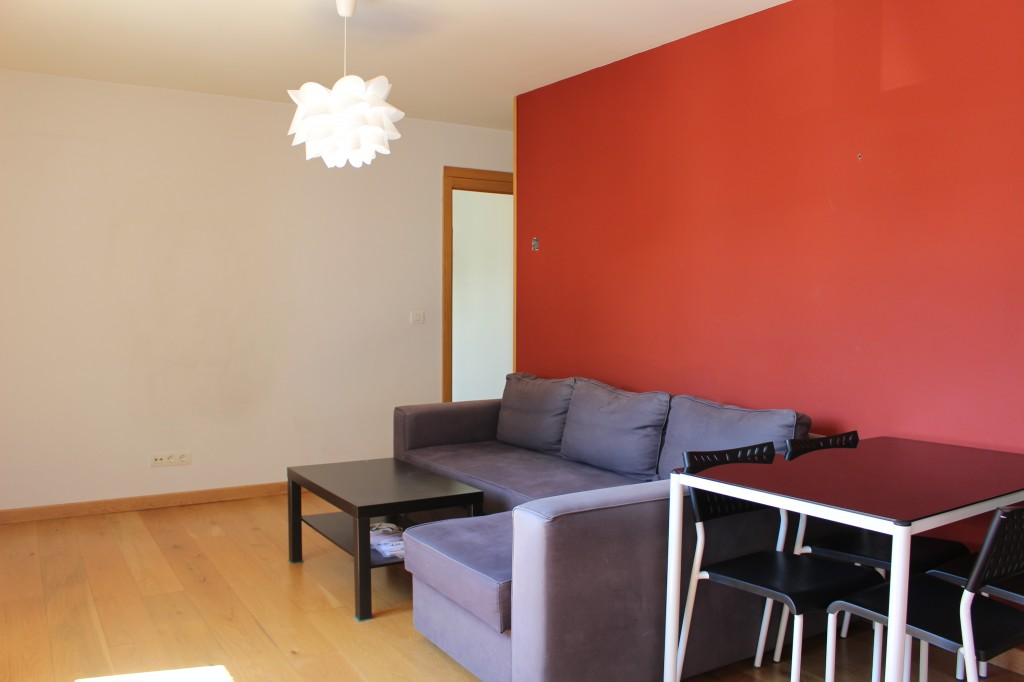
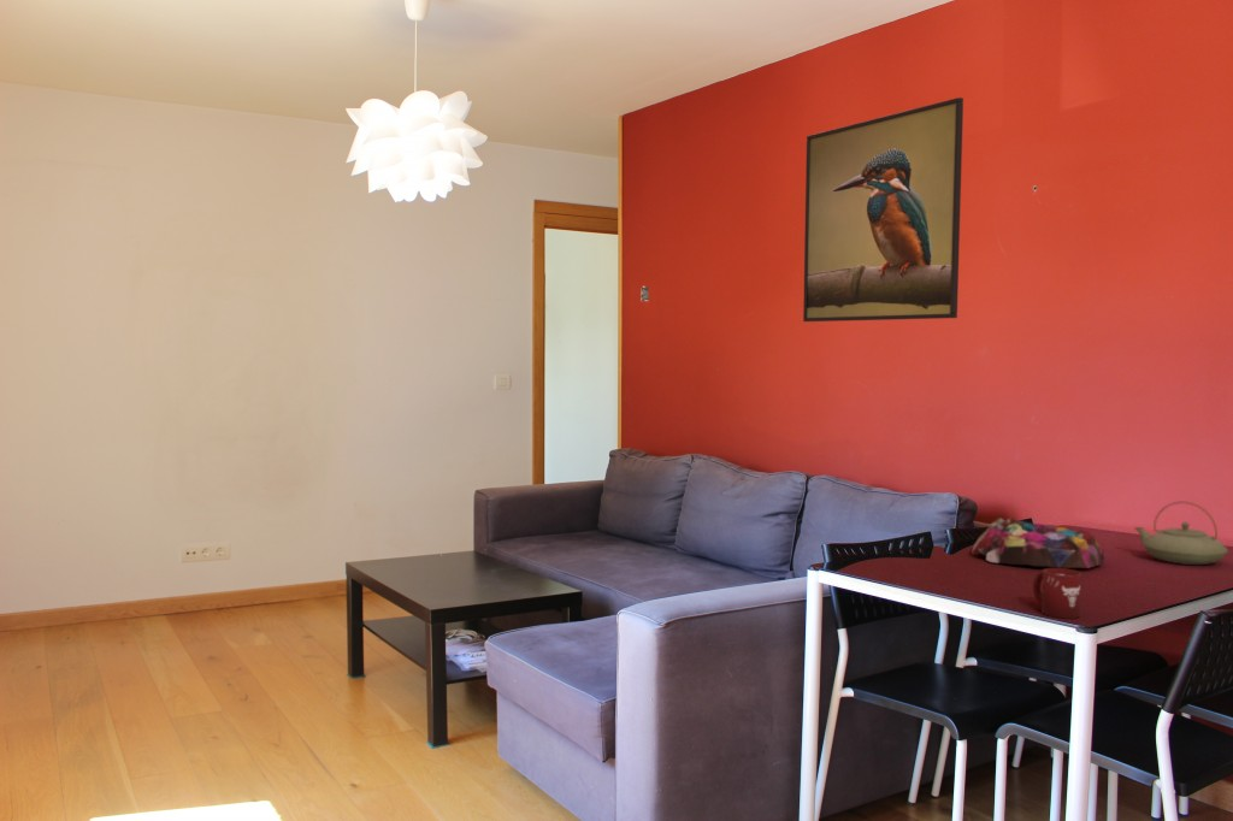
+ teapot (1179, 530)
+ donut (1037, 541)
+ cup (1055, 590)
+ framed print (875, 219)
